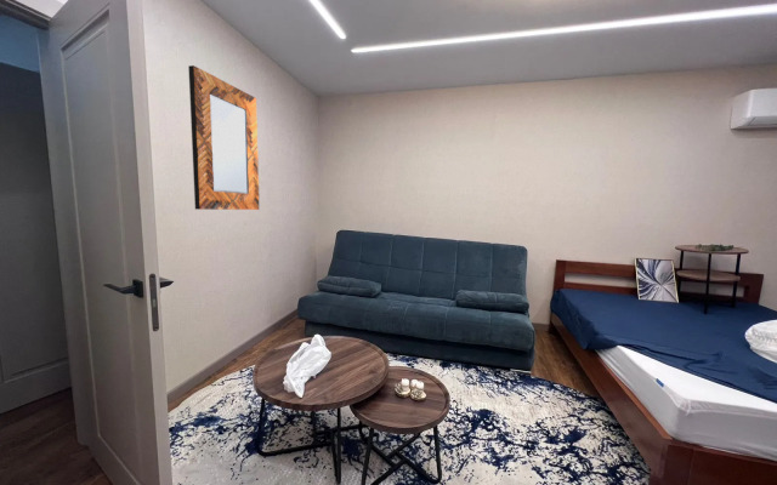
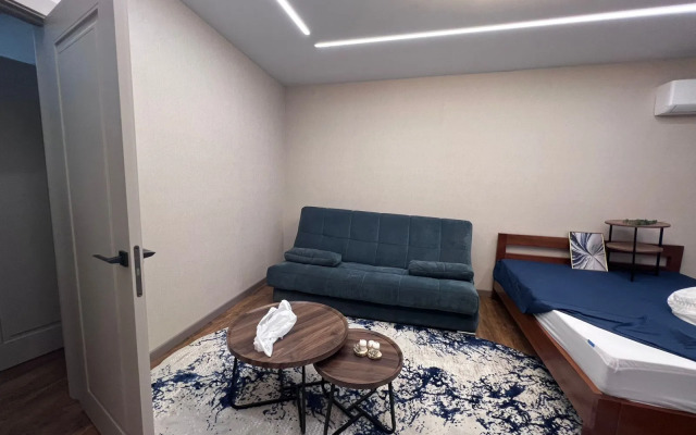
- home mirror (228, 148)
